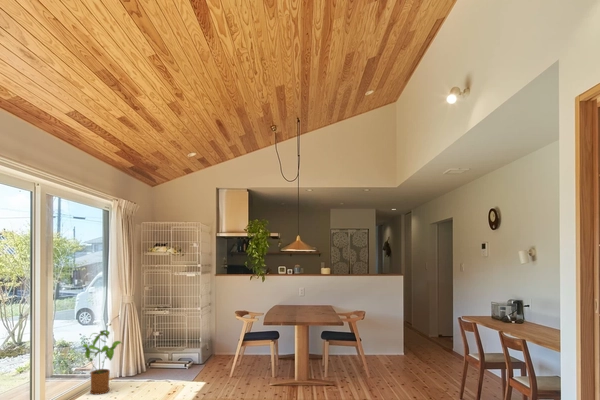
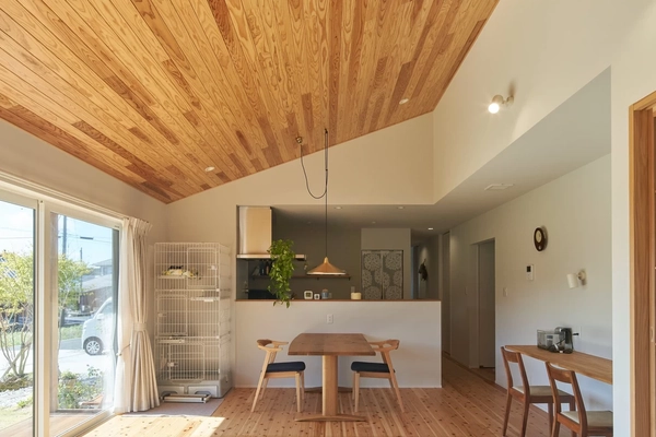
- house plant (103, 361)
